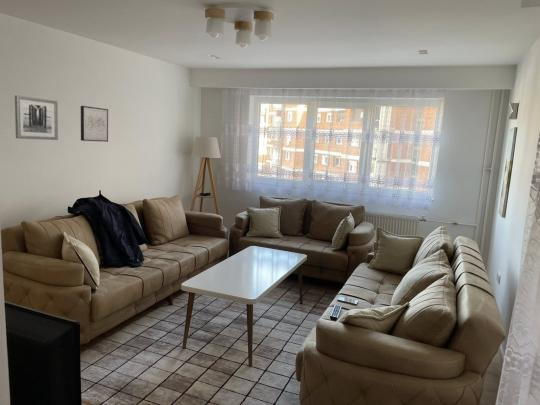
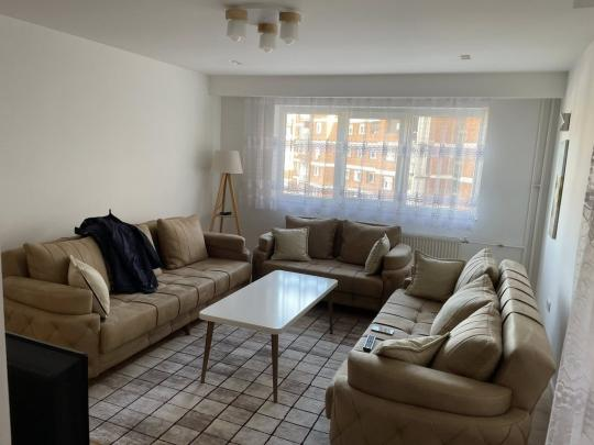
- wall art (37, 118)
- wall art (94, 124)
